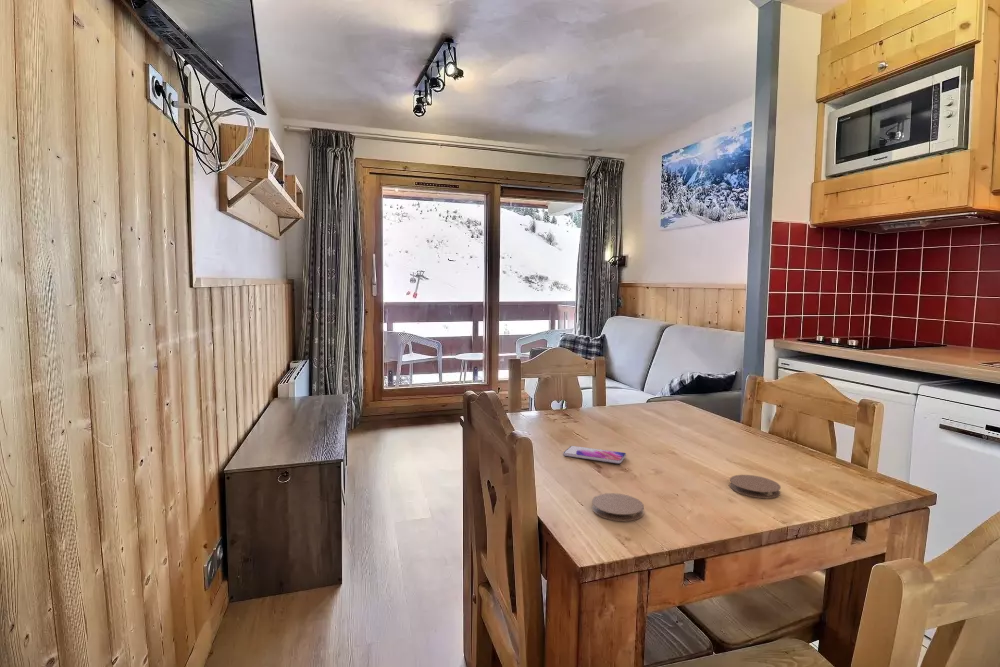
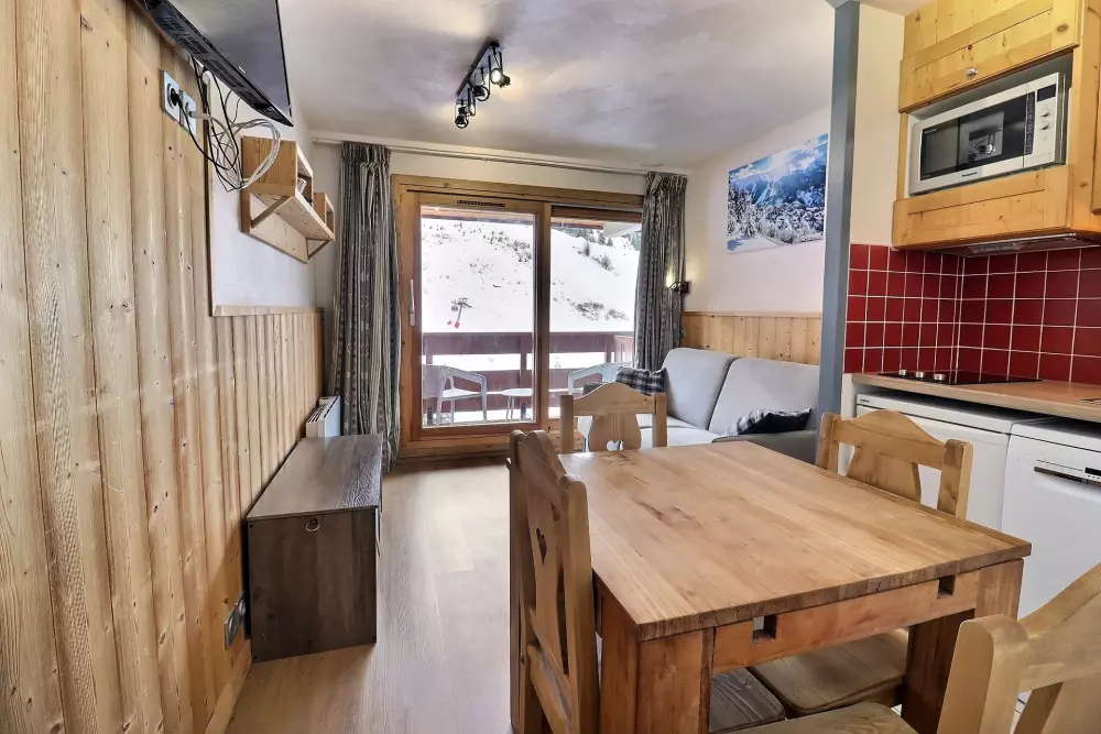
- coaster (617, 506)
- smartphone (594, 454)
- coaster (754, 486)
